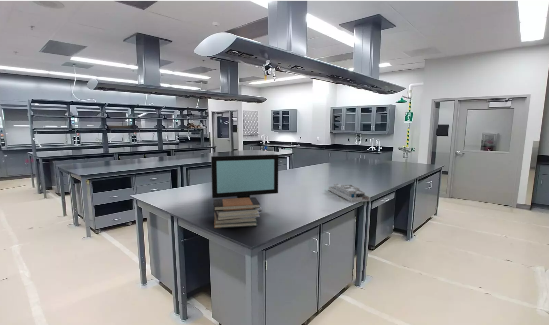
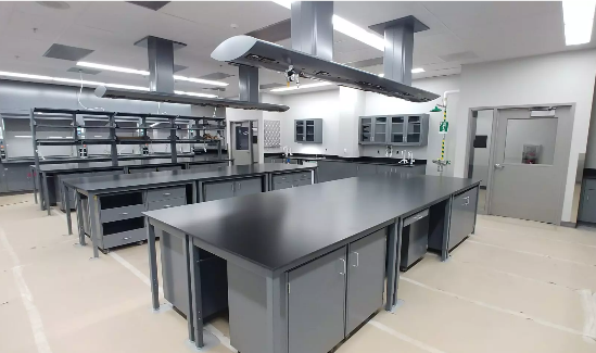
- desk organizer (347, 190)
- book stack (236, 212)
- computer monitor (243, 181)
